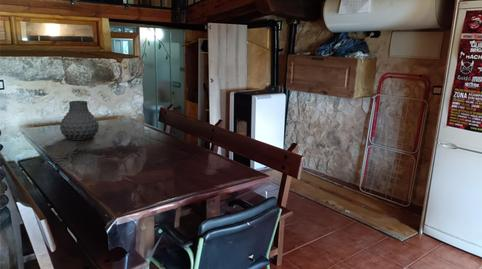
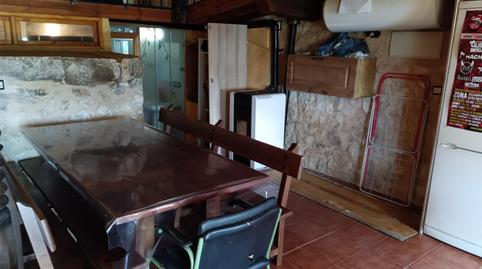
- vase (79, 119)
